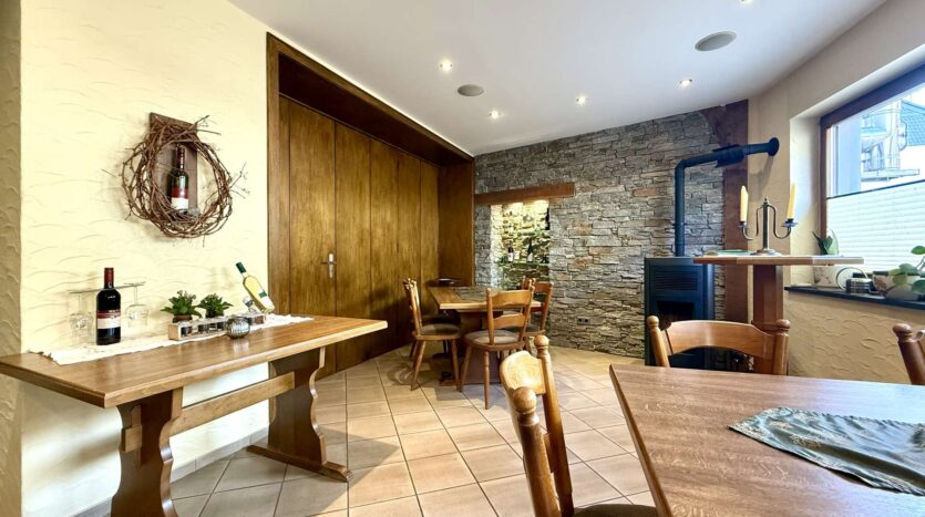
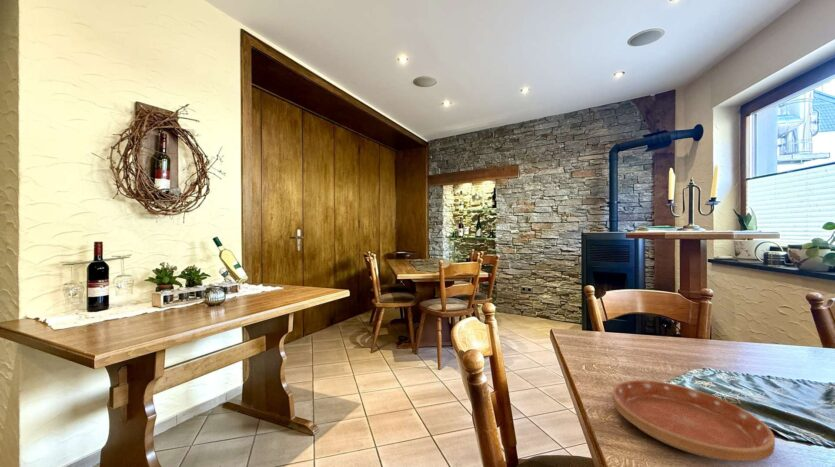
+ saucer (683, 417)
